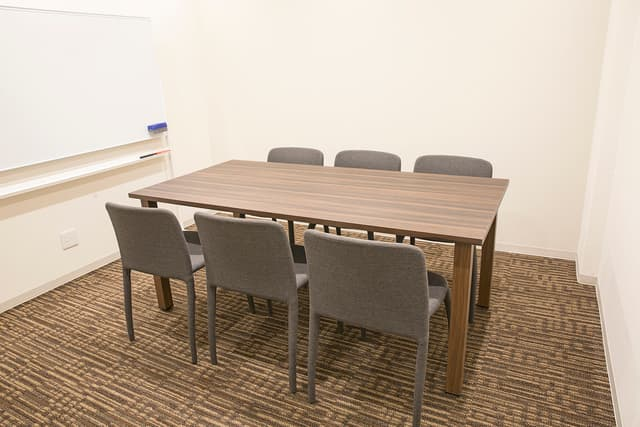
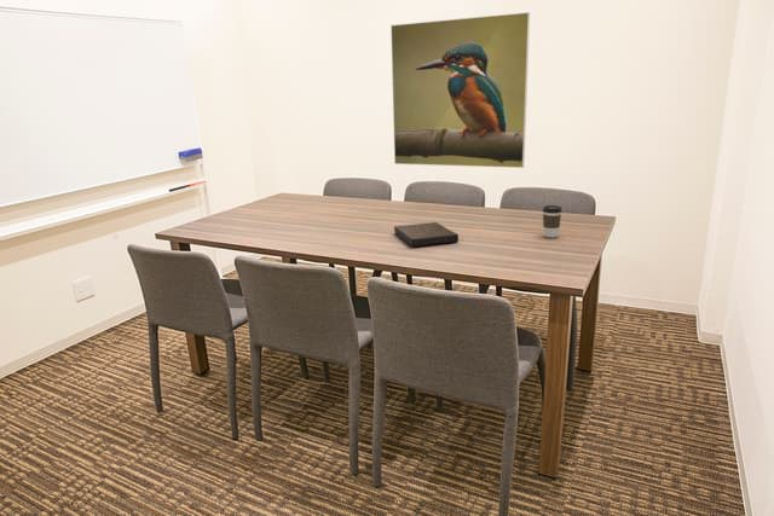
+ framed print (456, 94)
+ book (424, 233)
+ coffee cup (551, 221)
